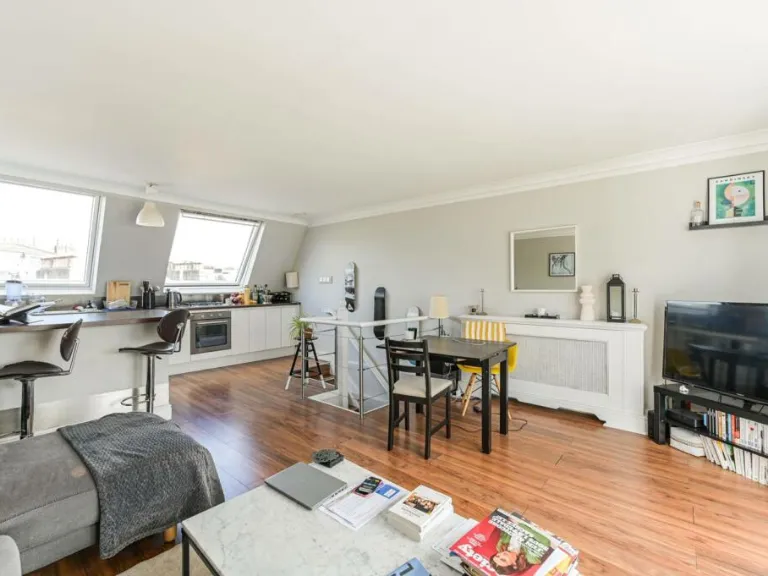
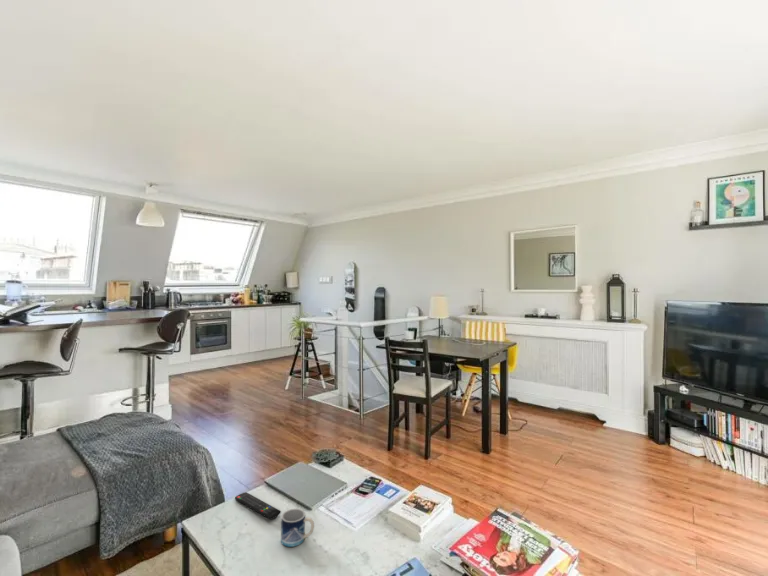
+ mug (297, 527)
+ remote control (256, 505)
